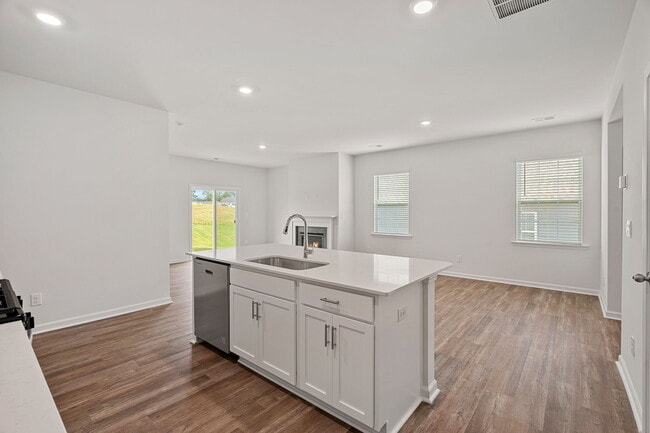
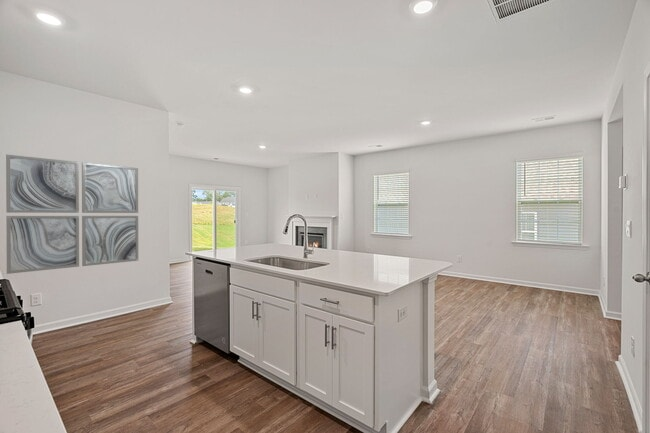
+ wall art (82, 212)
